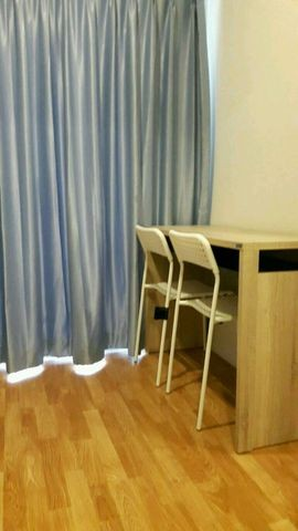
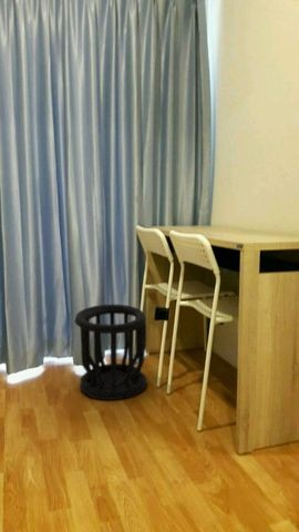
+ wastebasket (112, 349)
